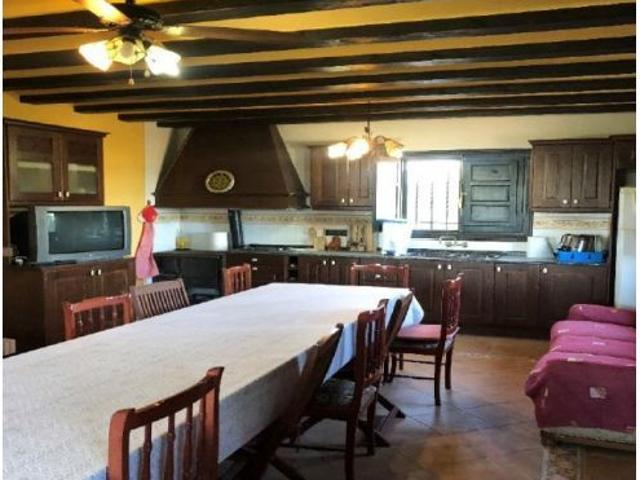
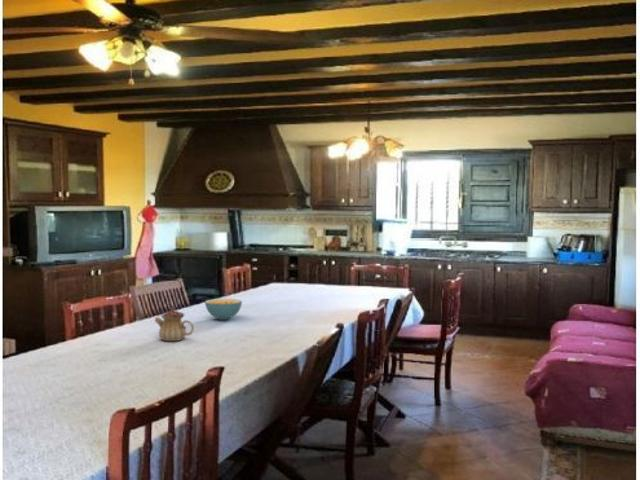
+ cereal bowl (223, 310)
+ teapot (174, 322)
